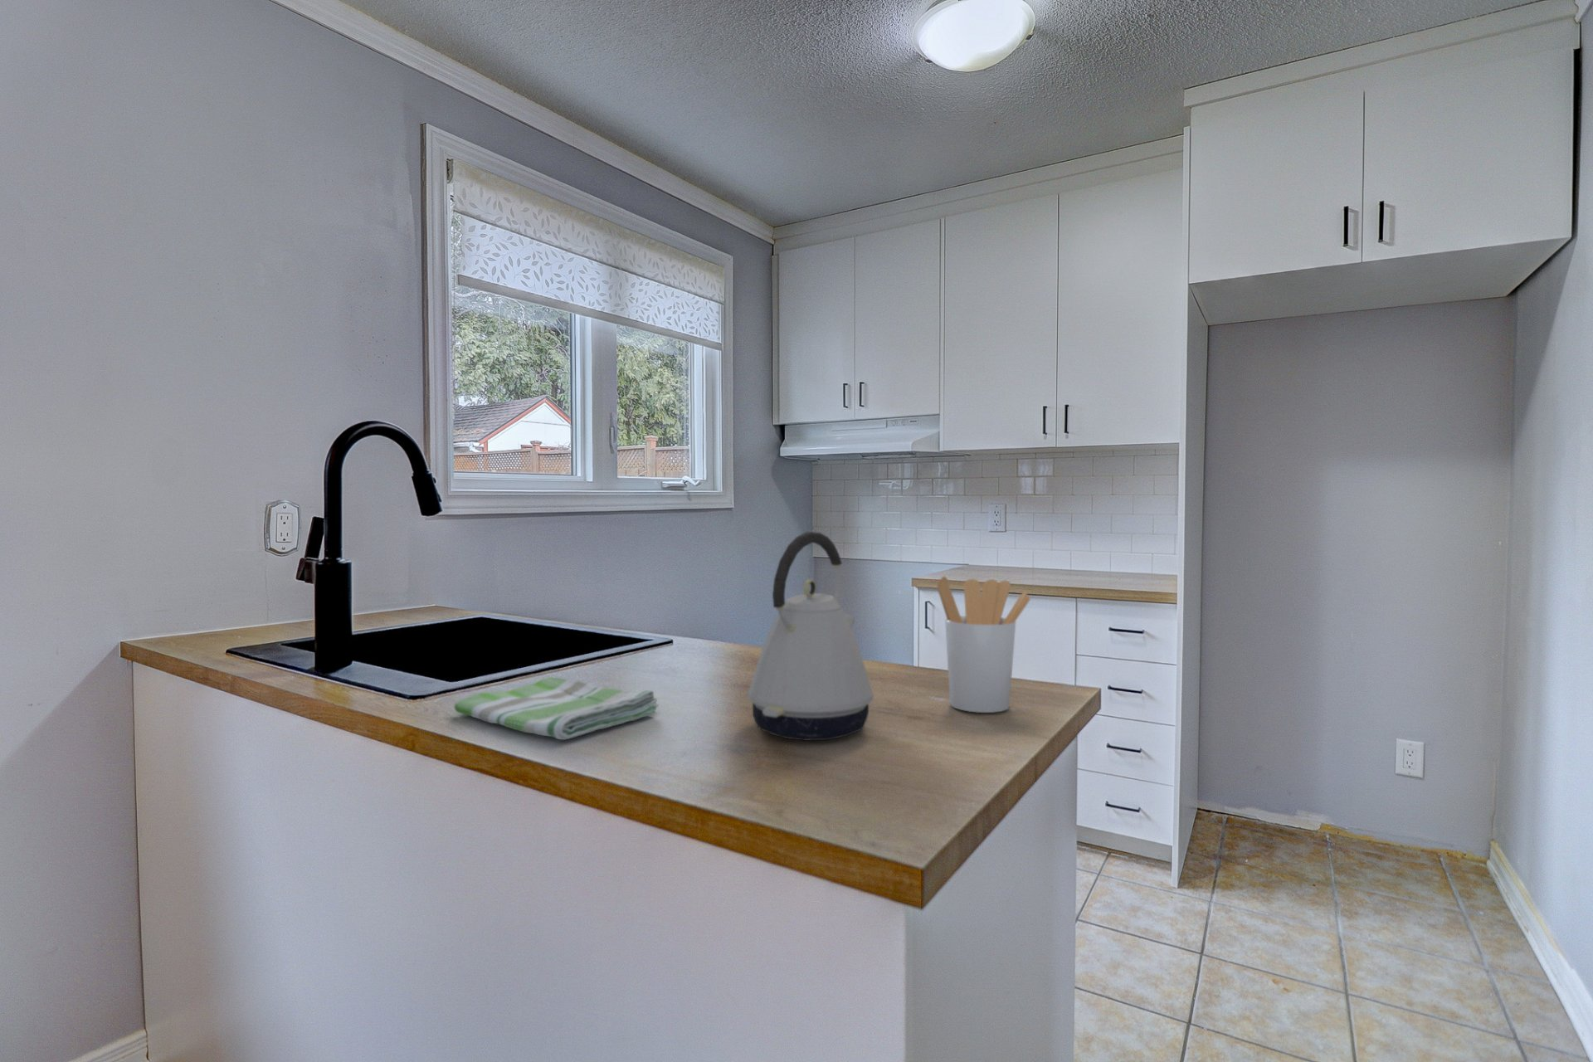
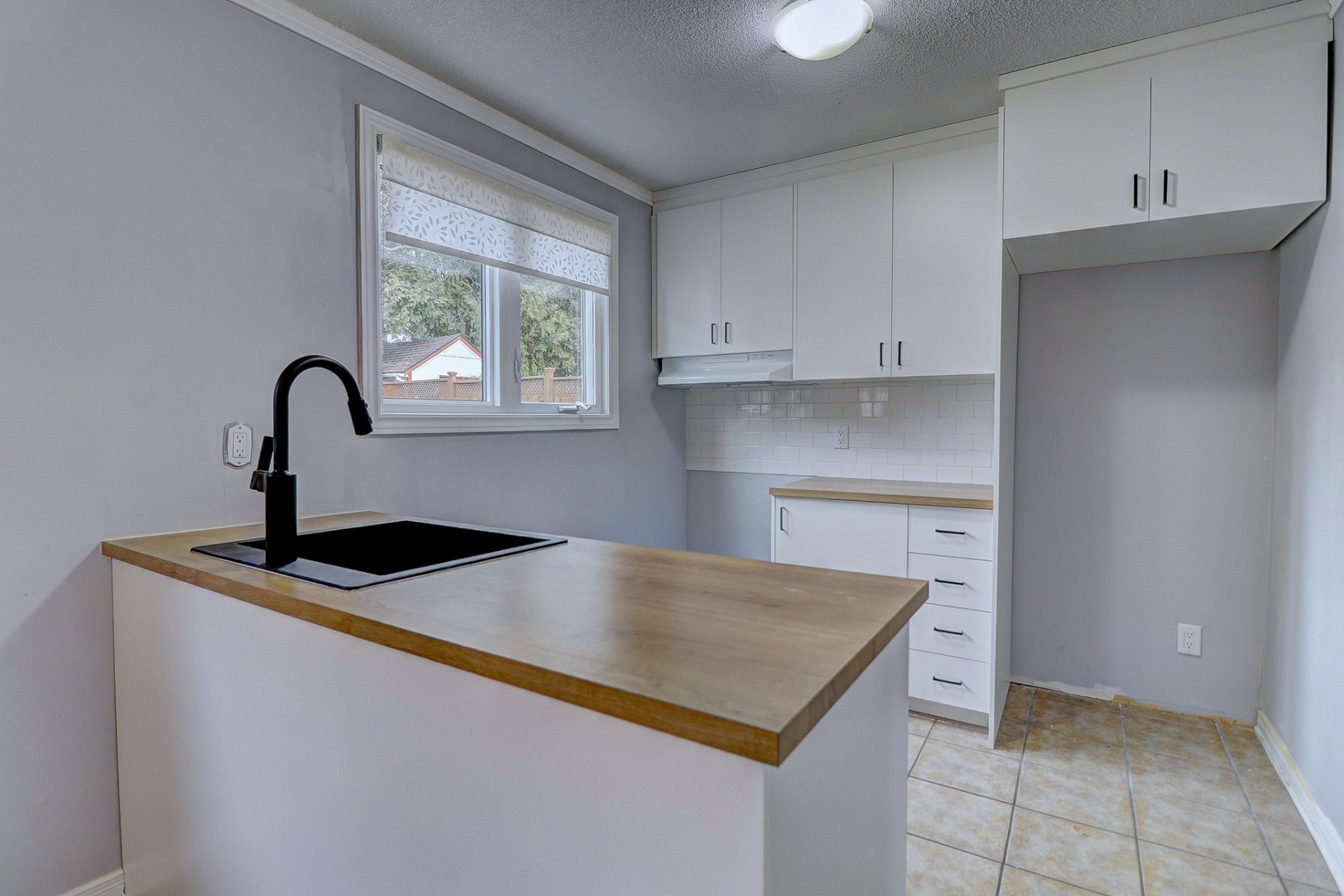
- utensil holder (981, 639)
- kettle (813, 629)
- dish towel (556, 702)
